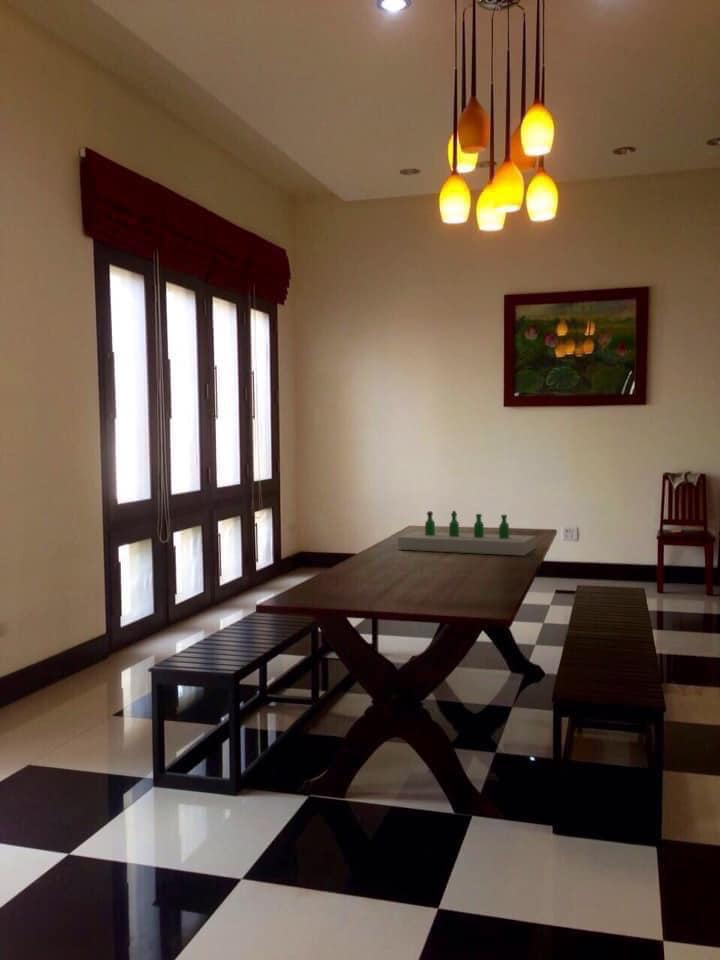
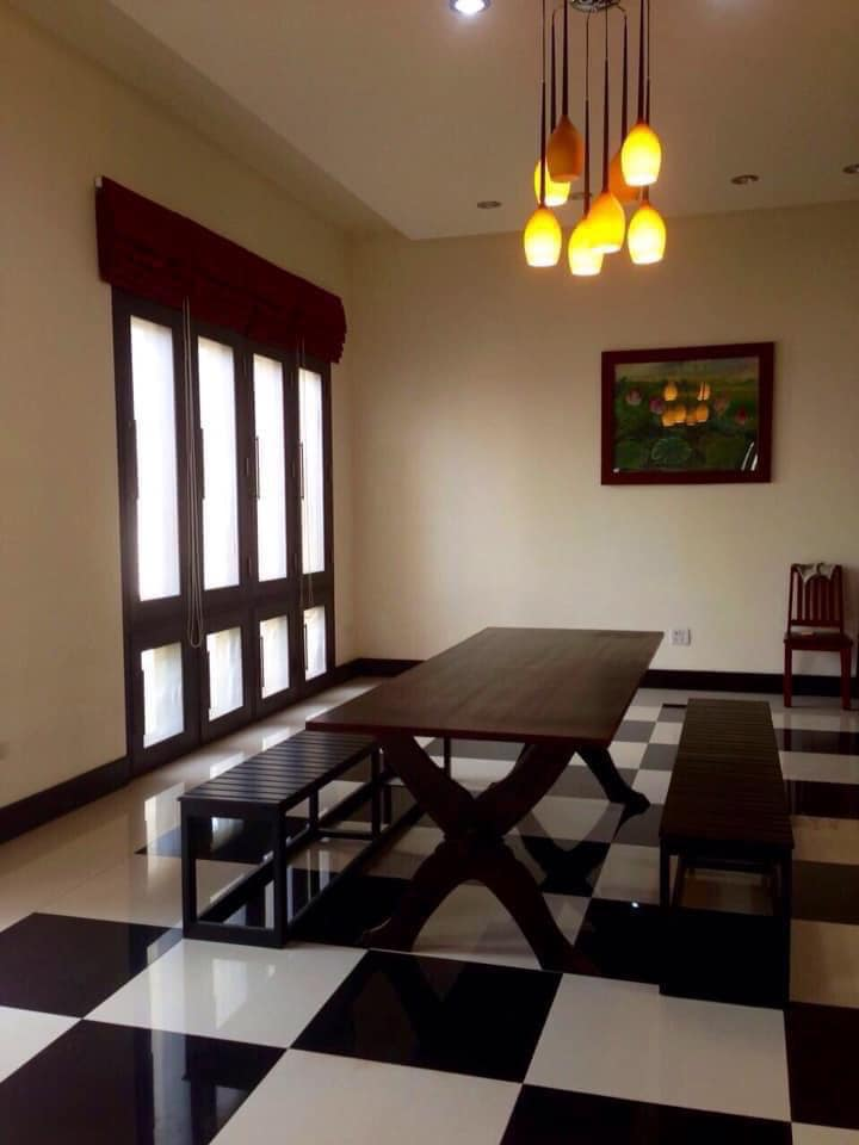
- bottle (466, 533)
